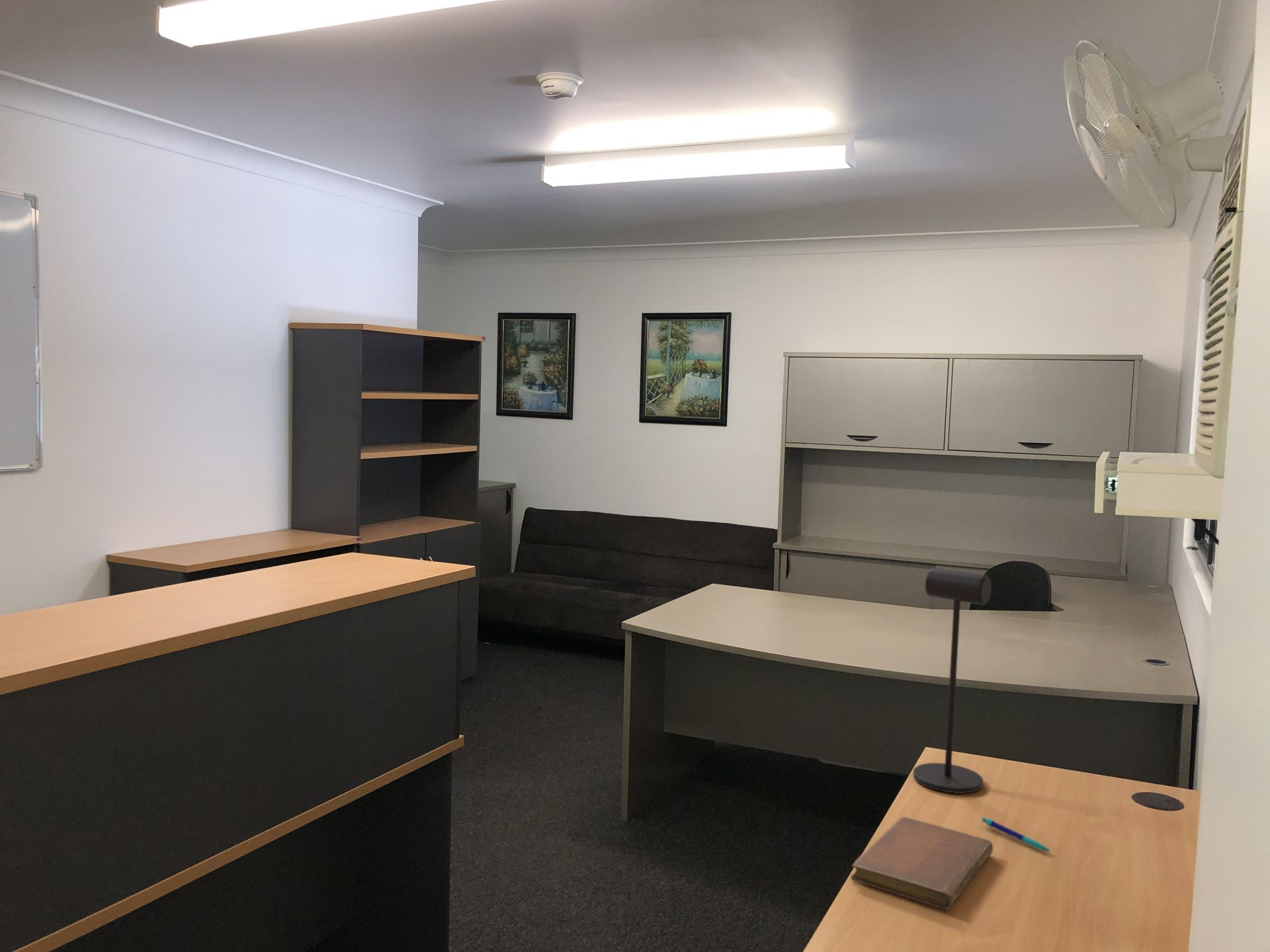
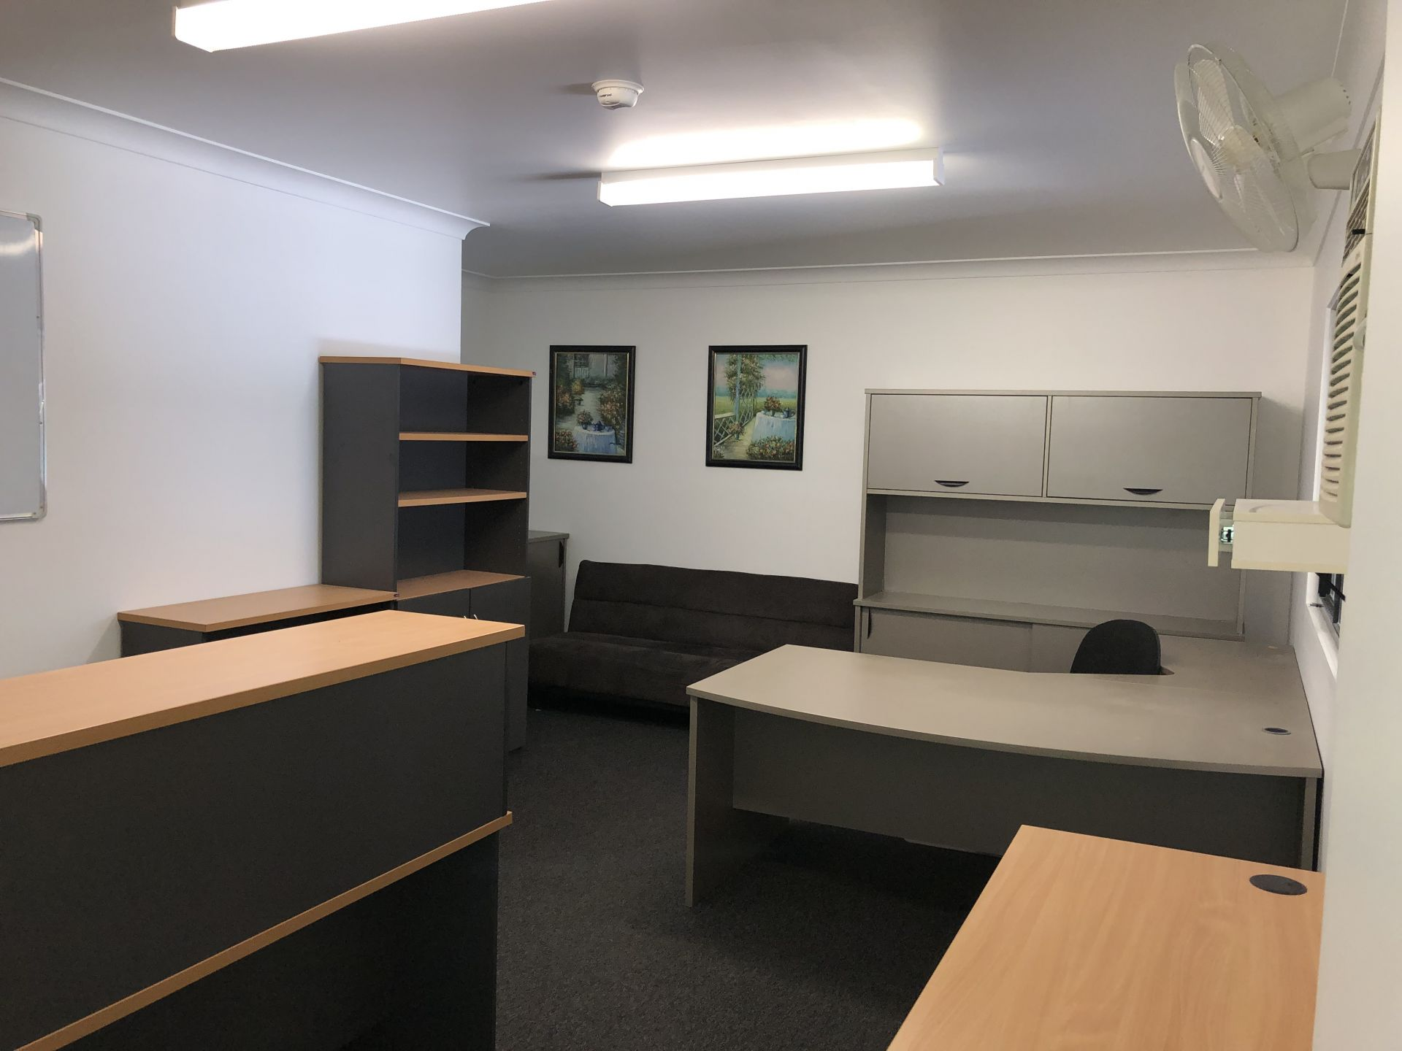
- desk lamp (953, 676)
- notebook (924, 859)
- pen (1015, 834)
